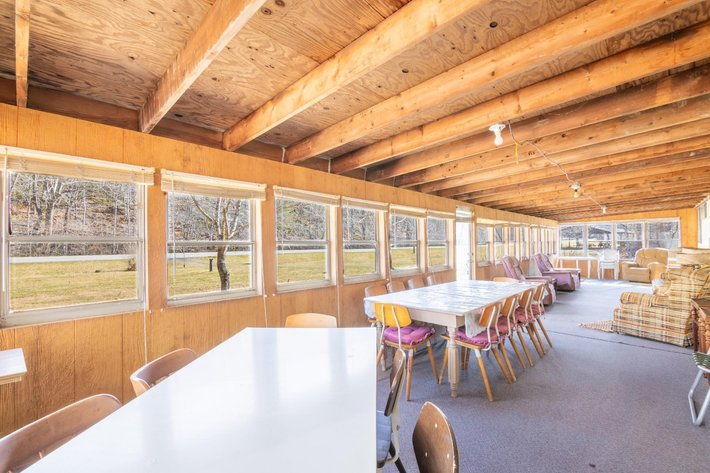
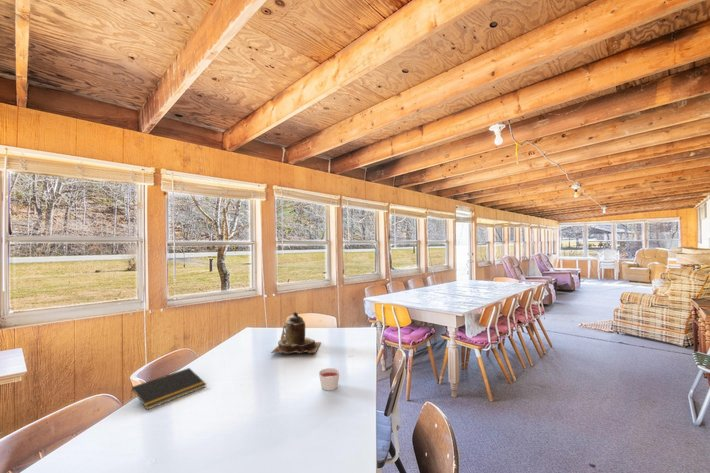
+ teapot (297, 330)
+ notepad (170, 386)
+ candle (329, 379)
